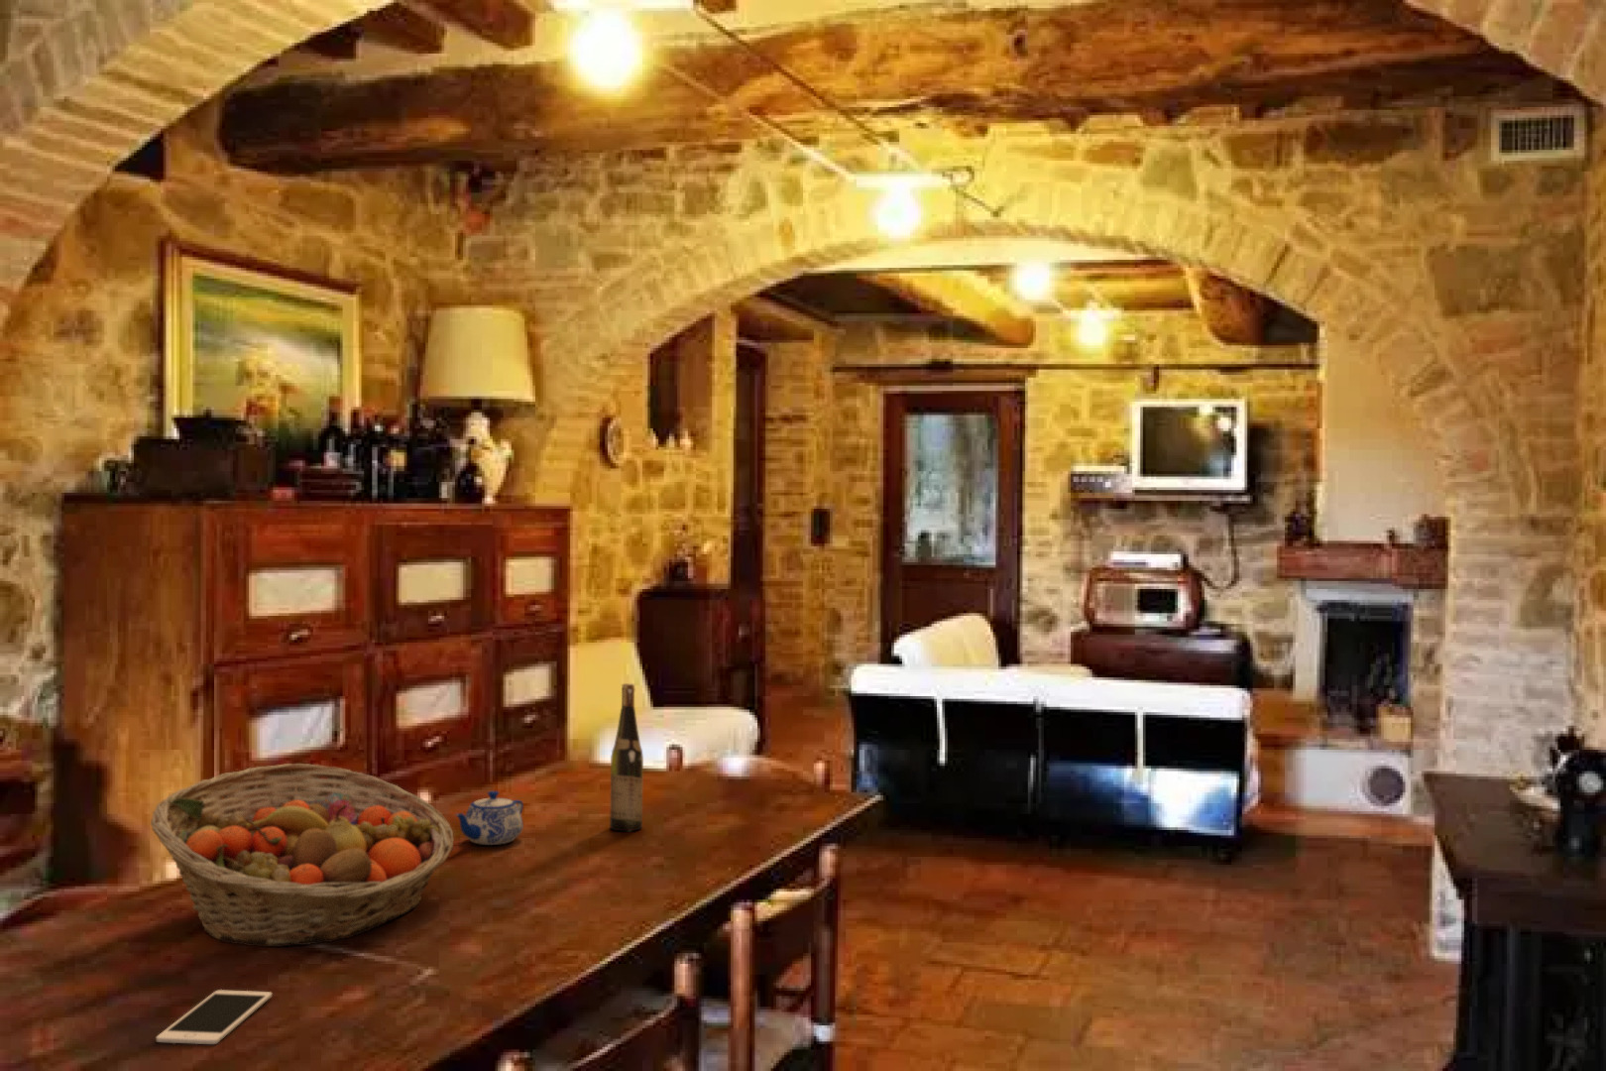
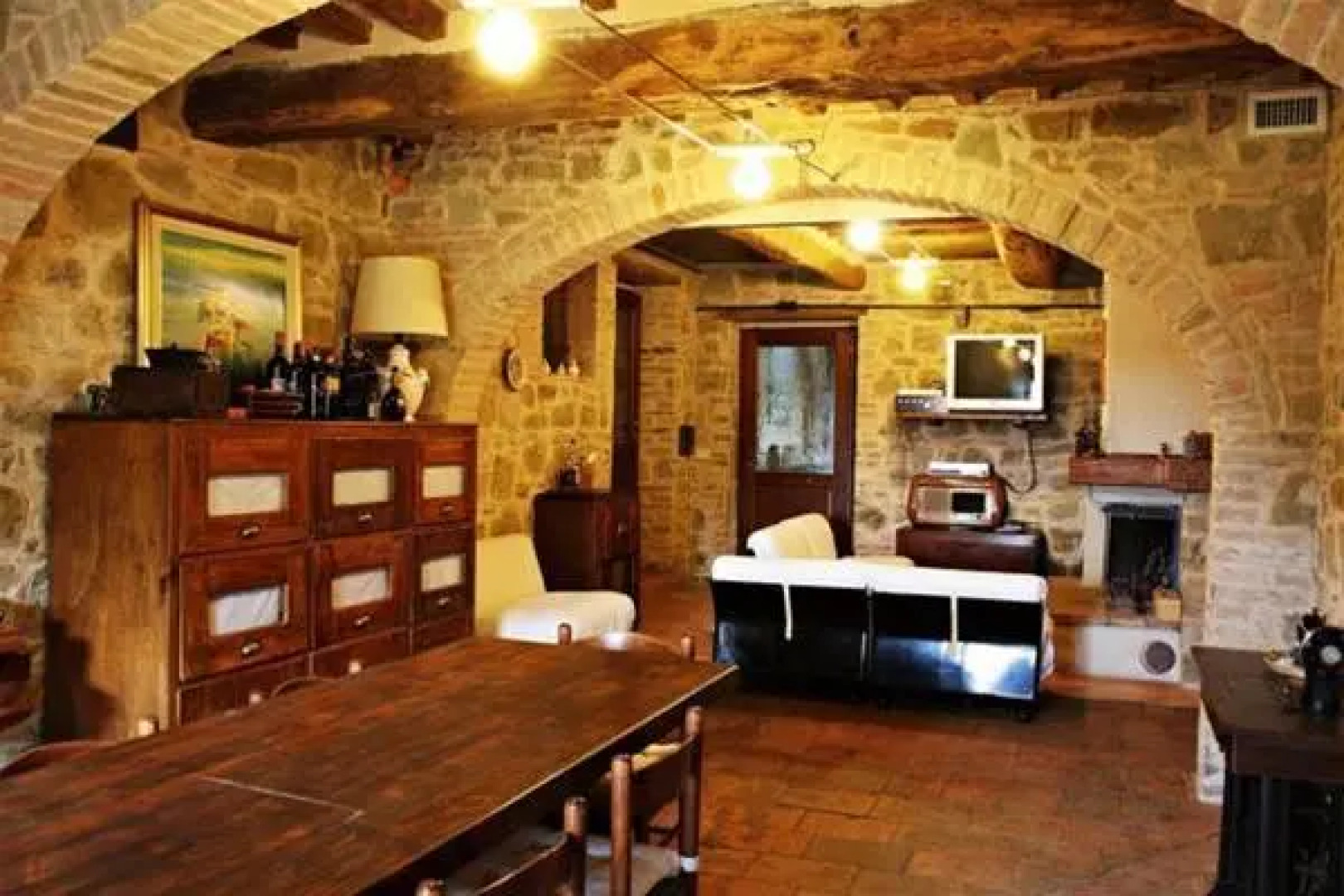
- cell phone (216, 1016)
- wine bottle (626, 755)
- fruit basket (308, 847)
- teapot (489, 816)
